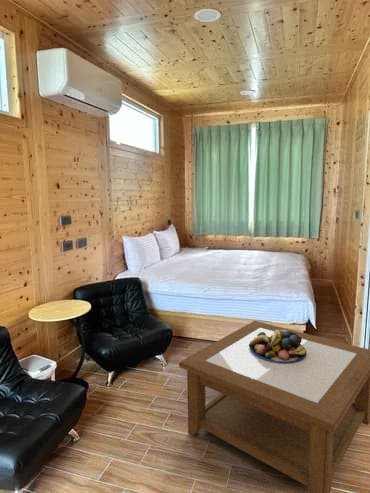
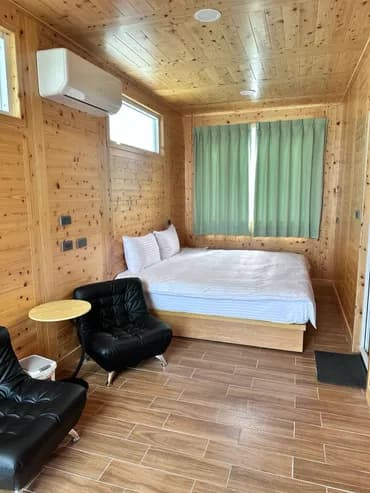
- fruit bowl (277, 340)
- coffee table (281, 392)
